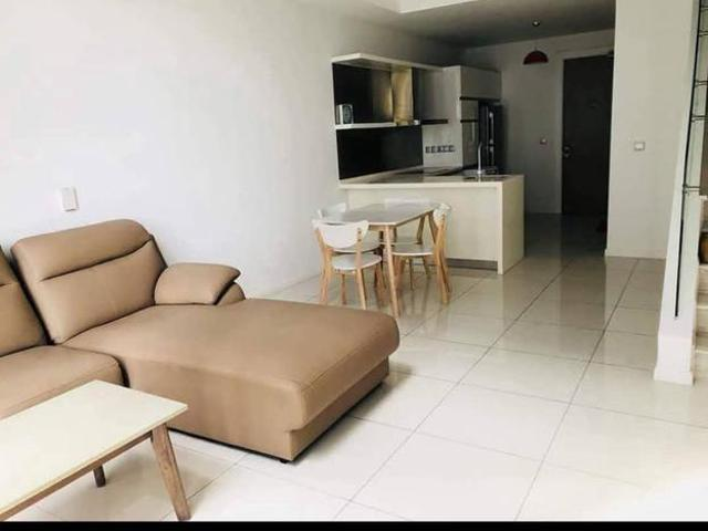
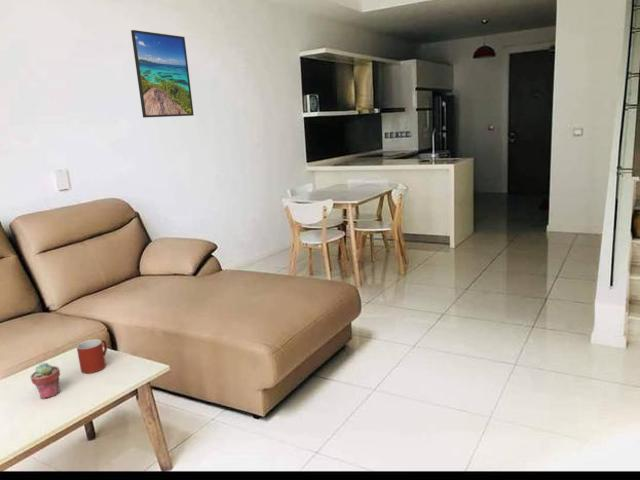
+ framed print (164, 75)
+ potted succulent (46, 378)
+ mug (94, 353)
